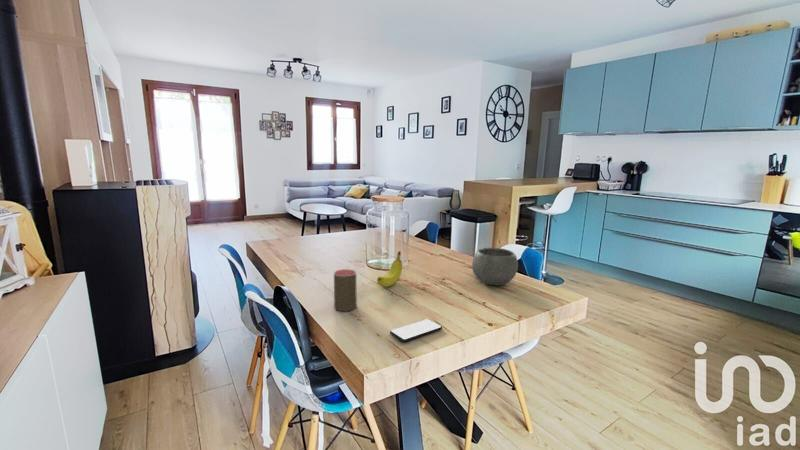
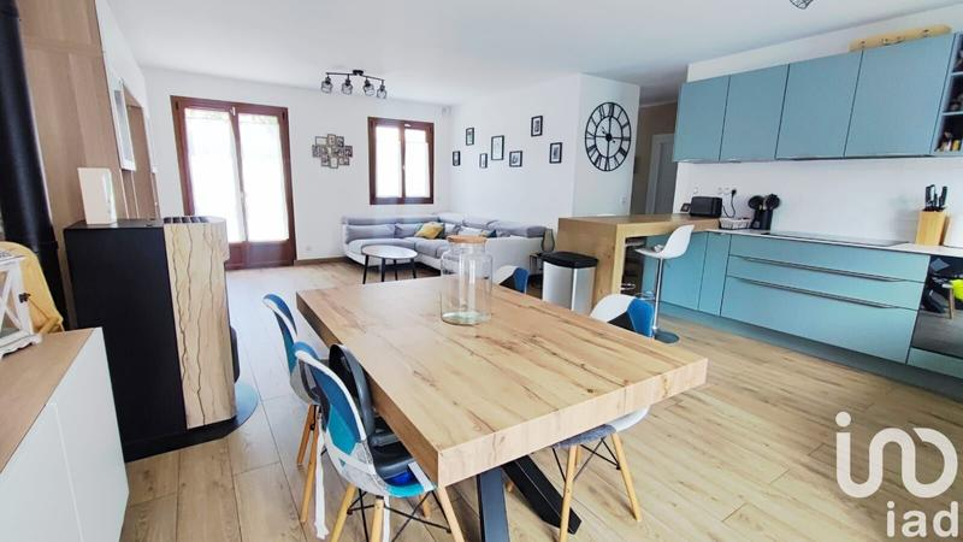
- cup (345, 289)
- ceramic bowl (494, 267)
- fruit (390, 270)
- smartphone (416, 329)
